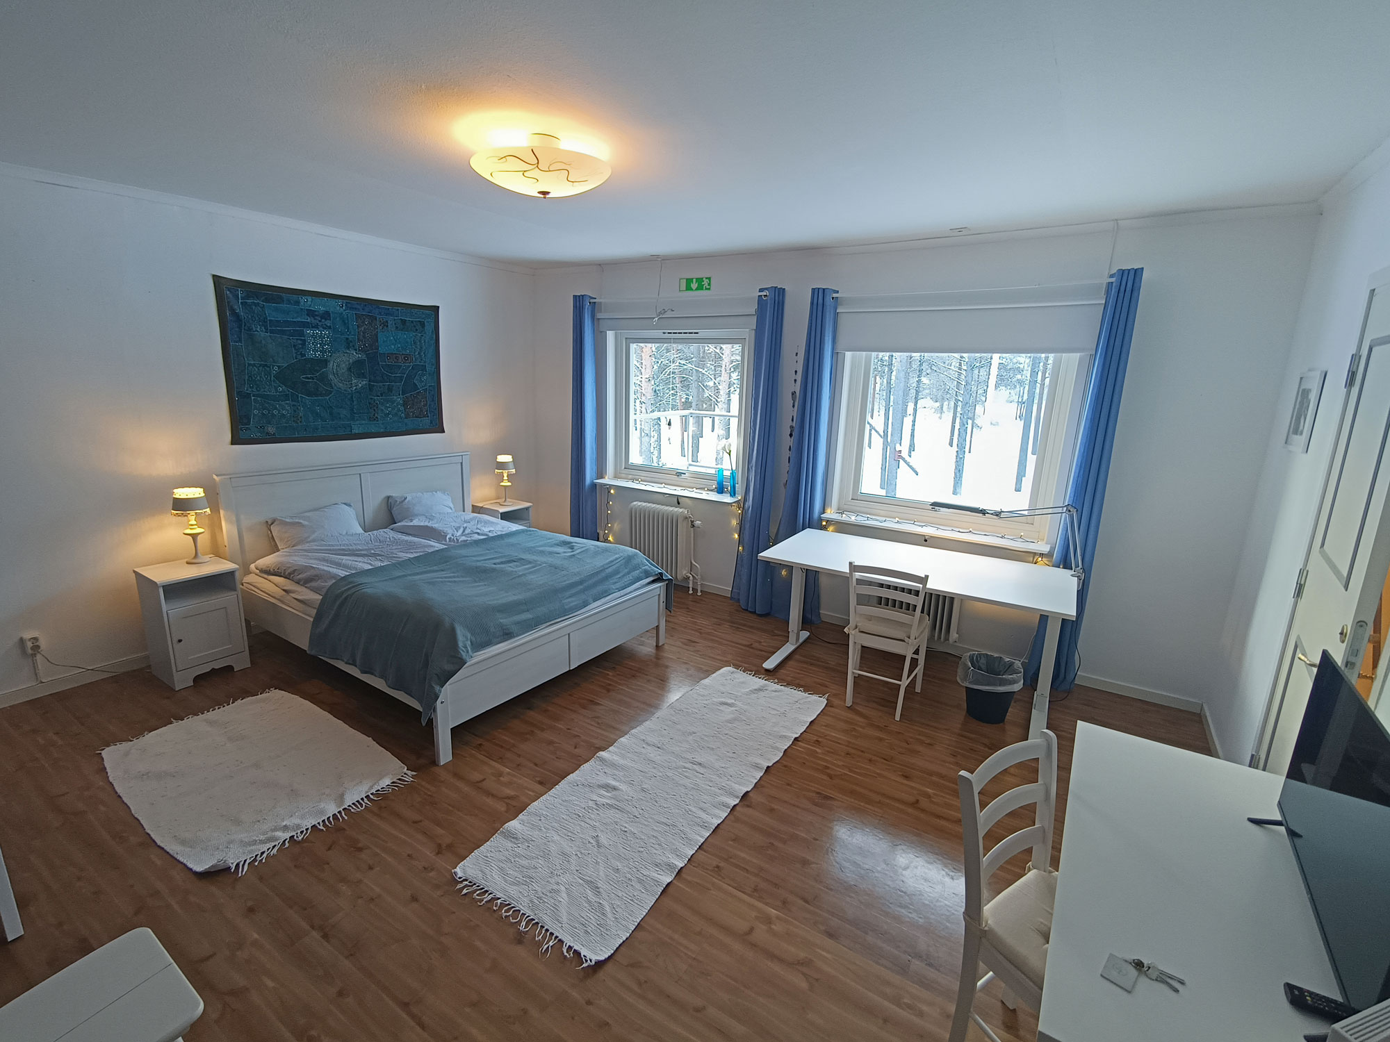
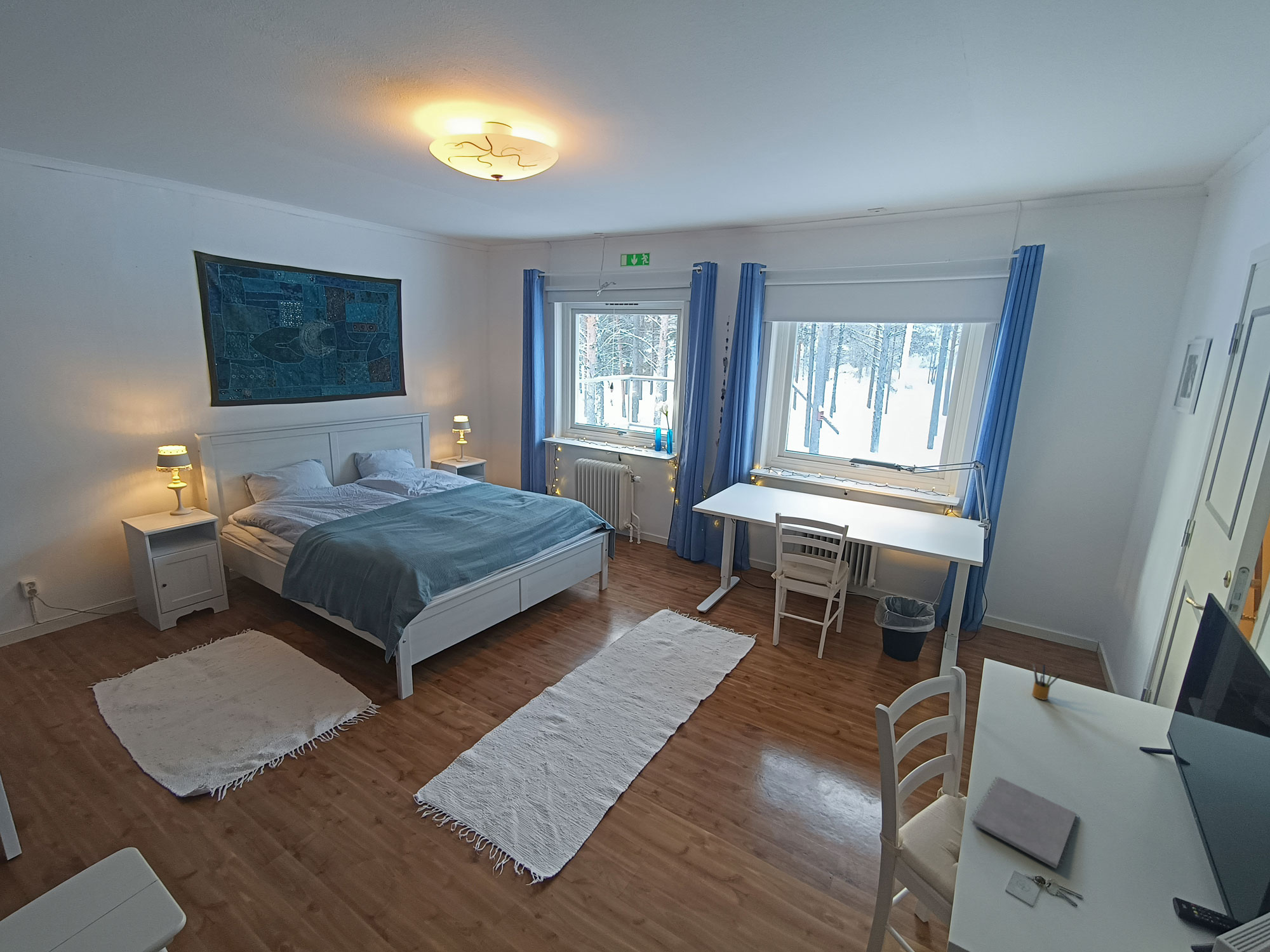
+ pencil box (1044, 681)
+ notepad (1025, 818)
